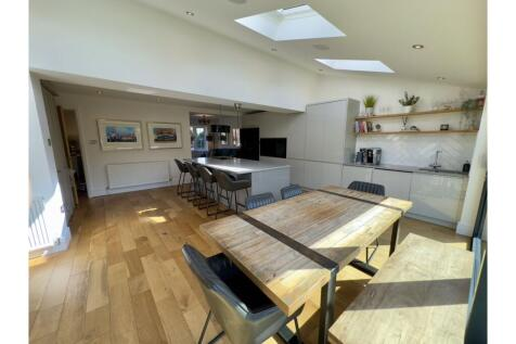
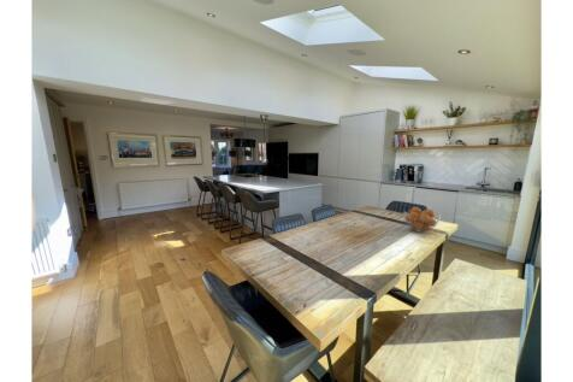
+ fruit basket (420, 219)
